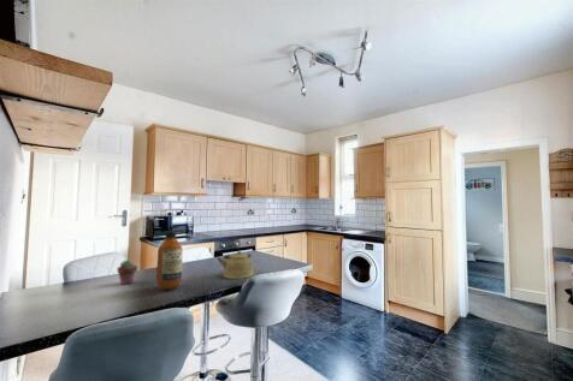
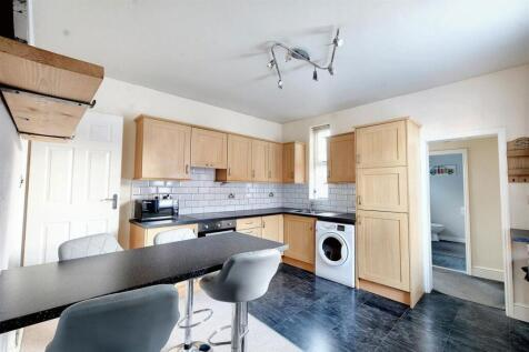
- potted succulent (126, 270)
- kettle (235, 262)
- bottle (170, 258)
